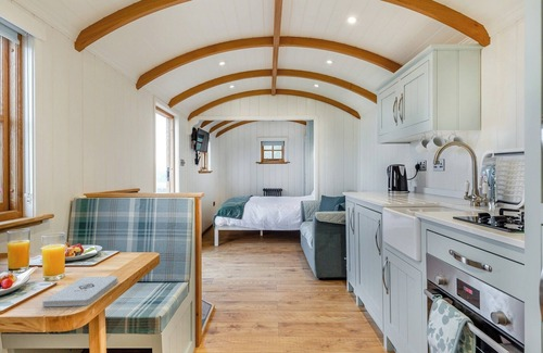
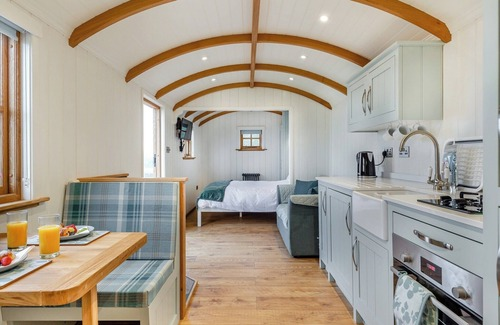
- notepad (85, 289)
